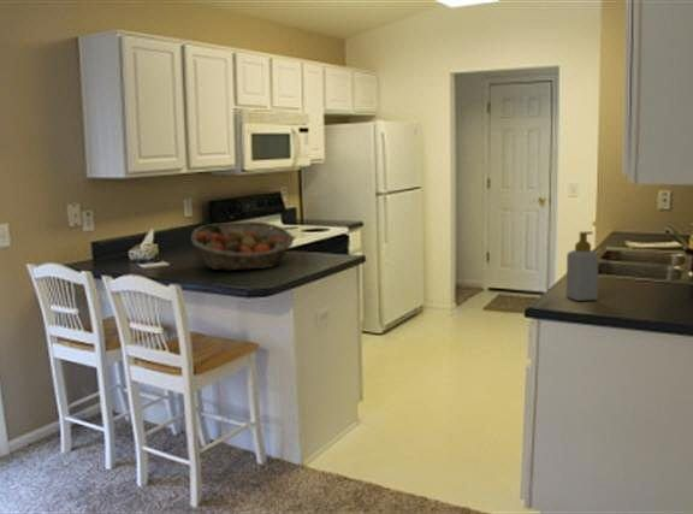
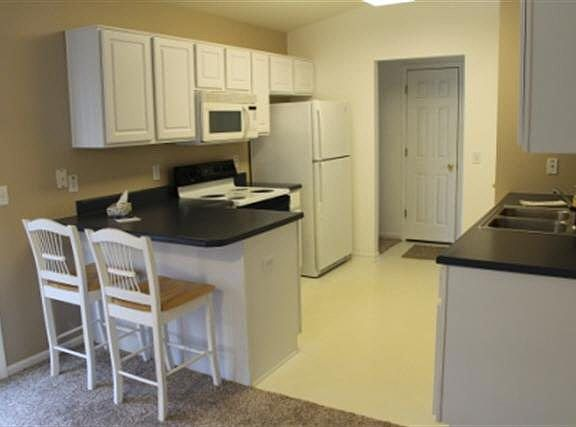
- fruit basket (242, 244)
- soap bottle (582, 265)
